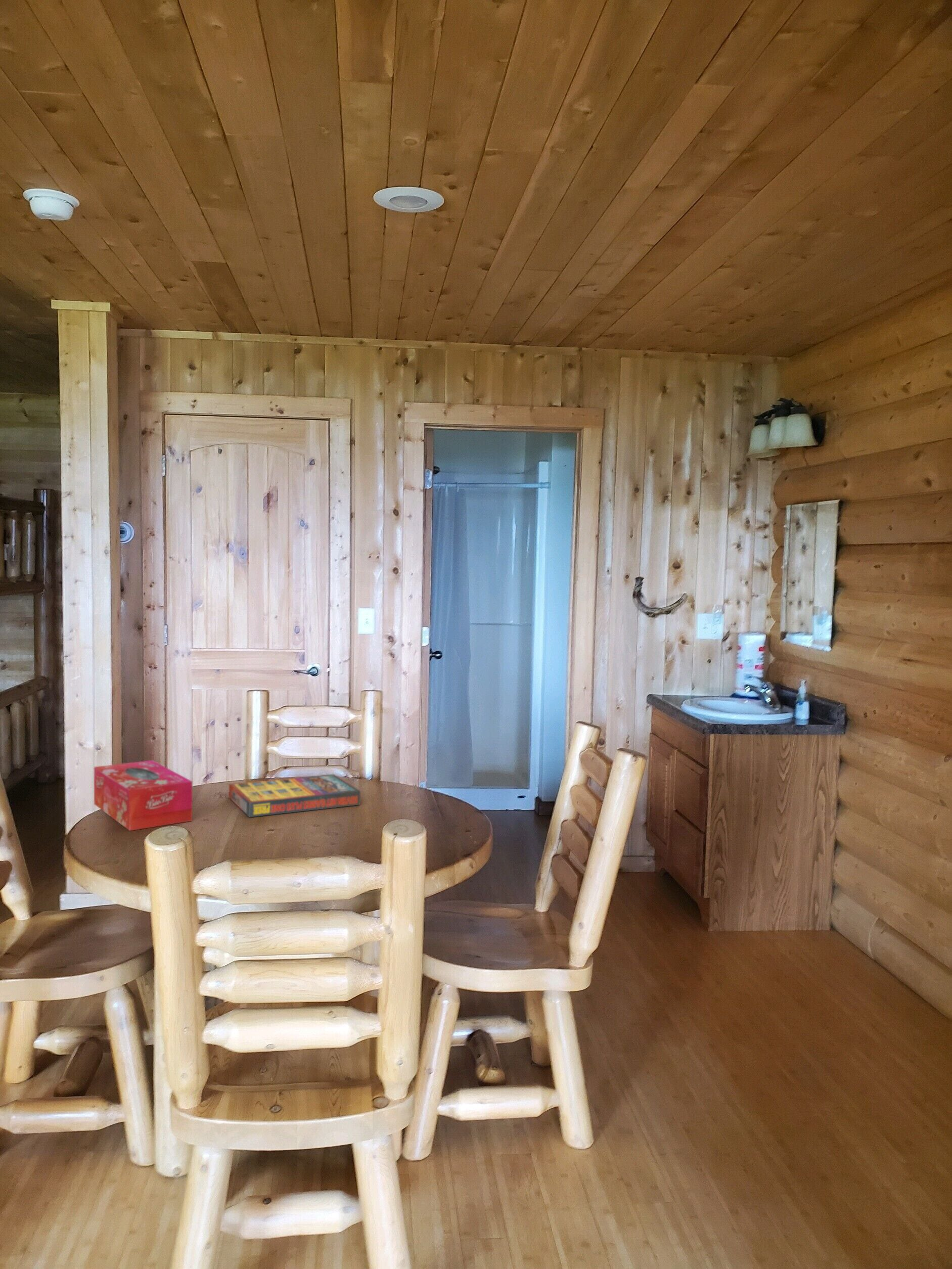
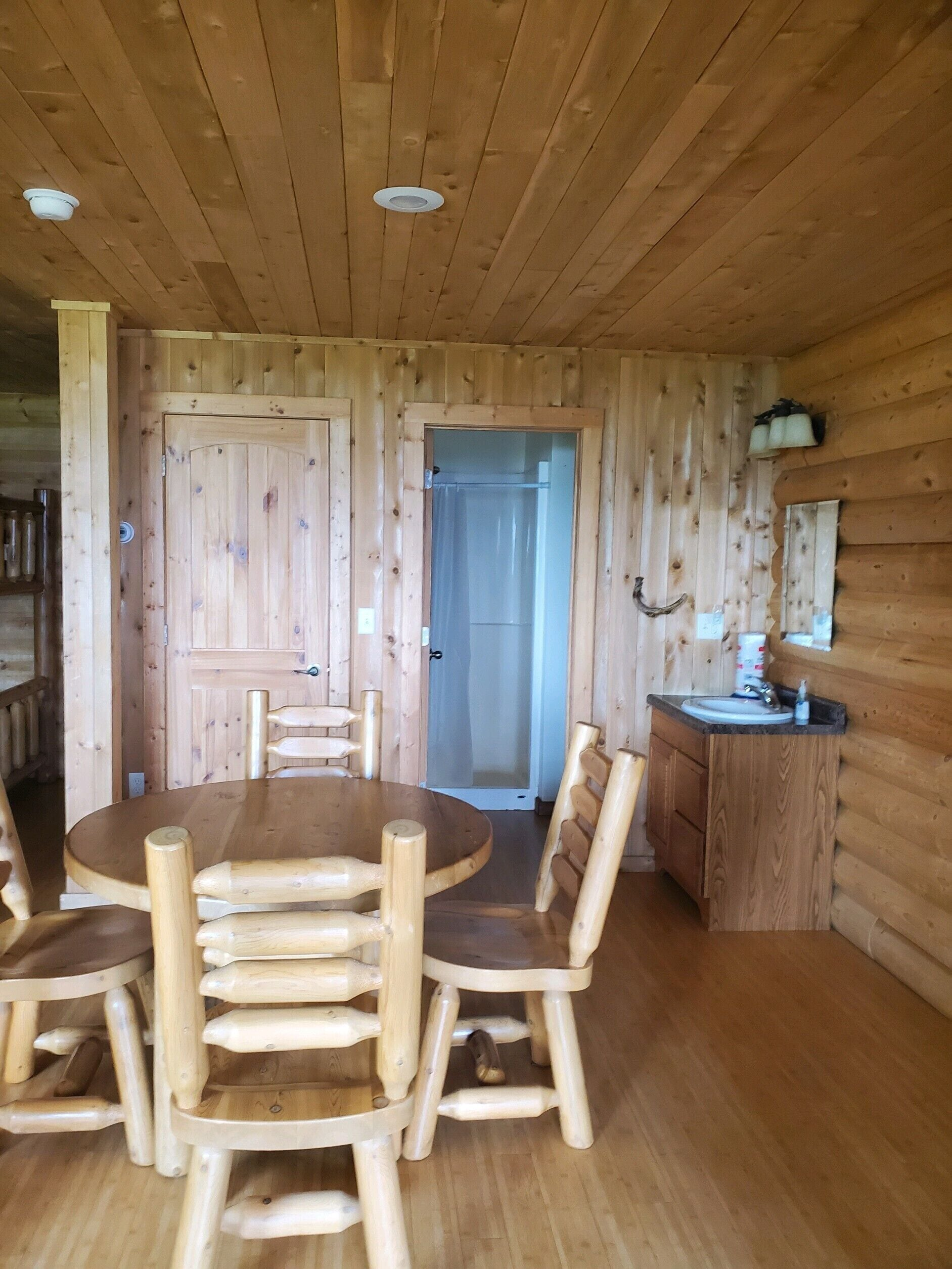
- game compilation box (294, 794)
- tissue box (142, 793)
